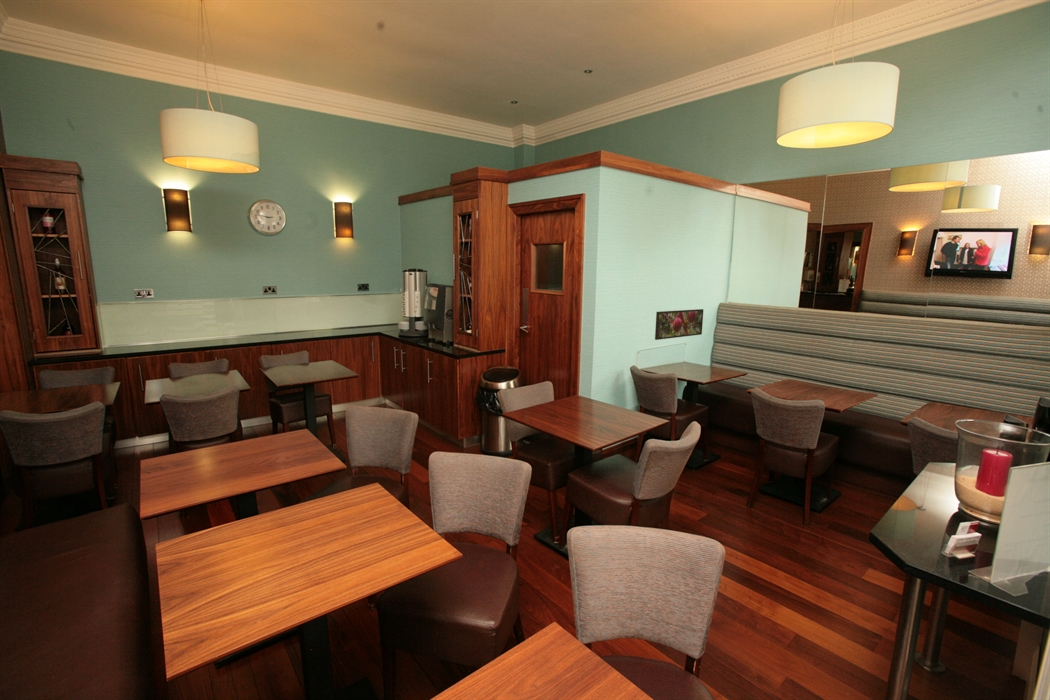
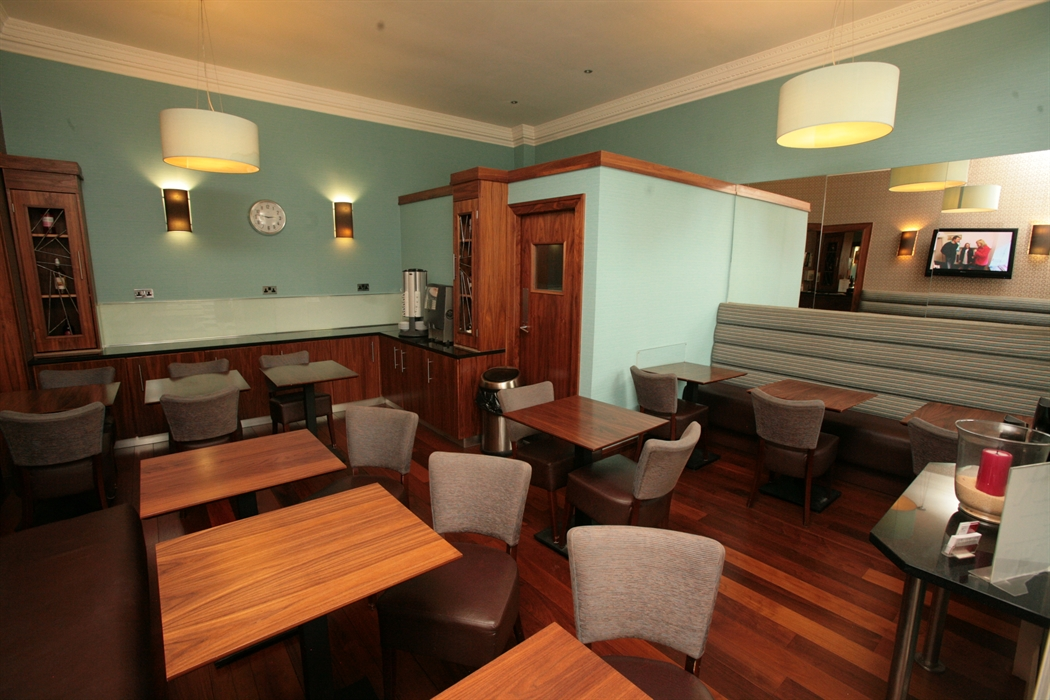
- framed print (680, 323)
